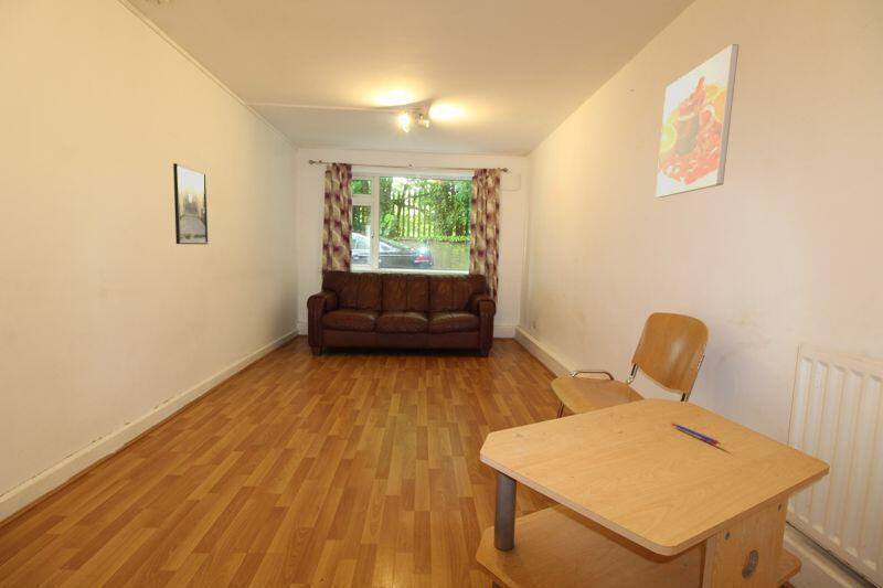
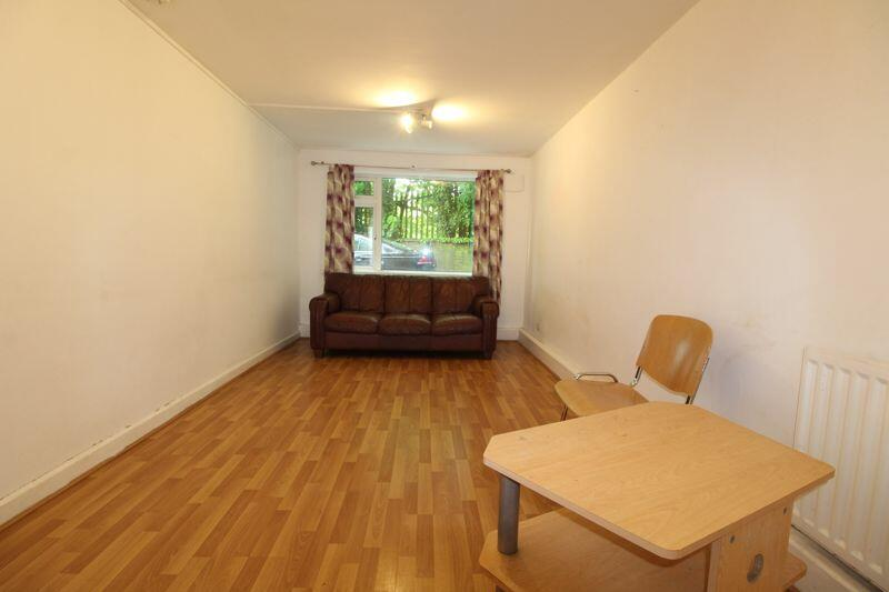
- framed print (691, 130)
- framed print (191, 206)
- pen (693, 432)
